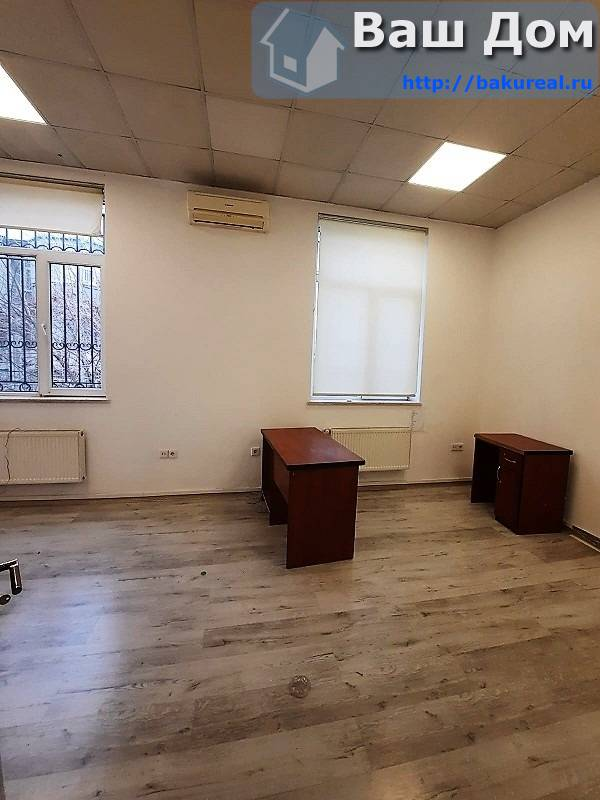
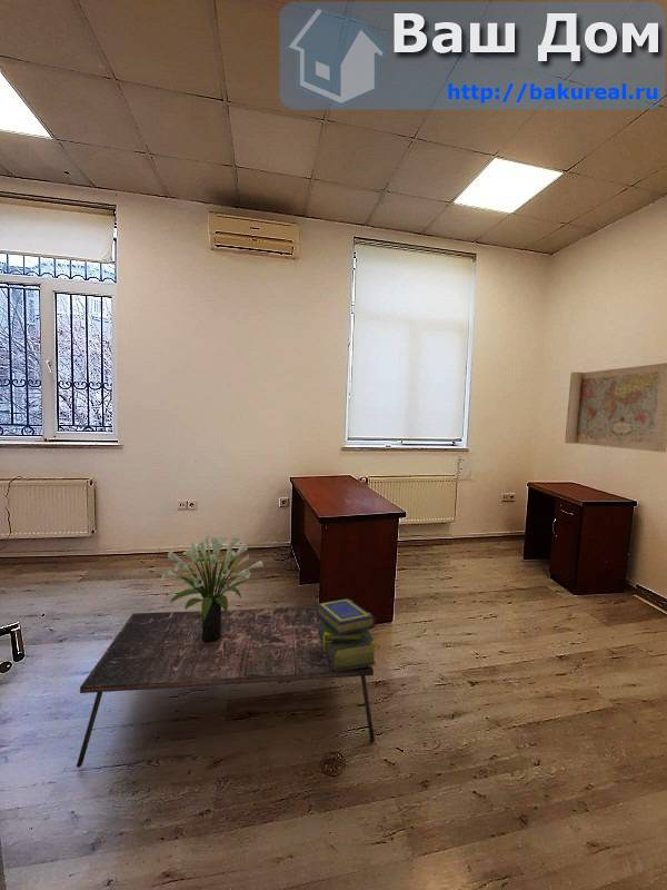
+ stack of books (344, 630)
+ coffee table (241, 669)
+ potted plant (215, 586)
+ map (611, 407)
